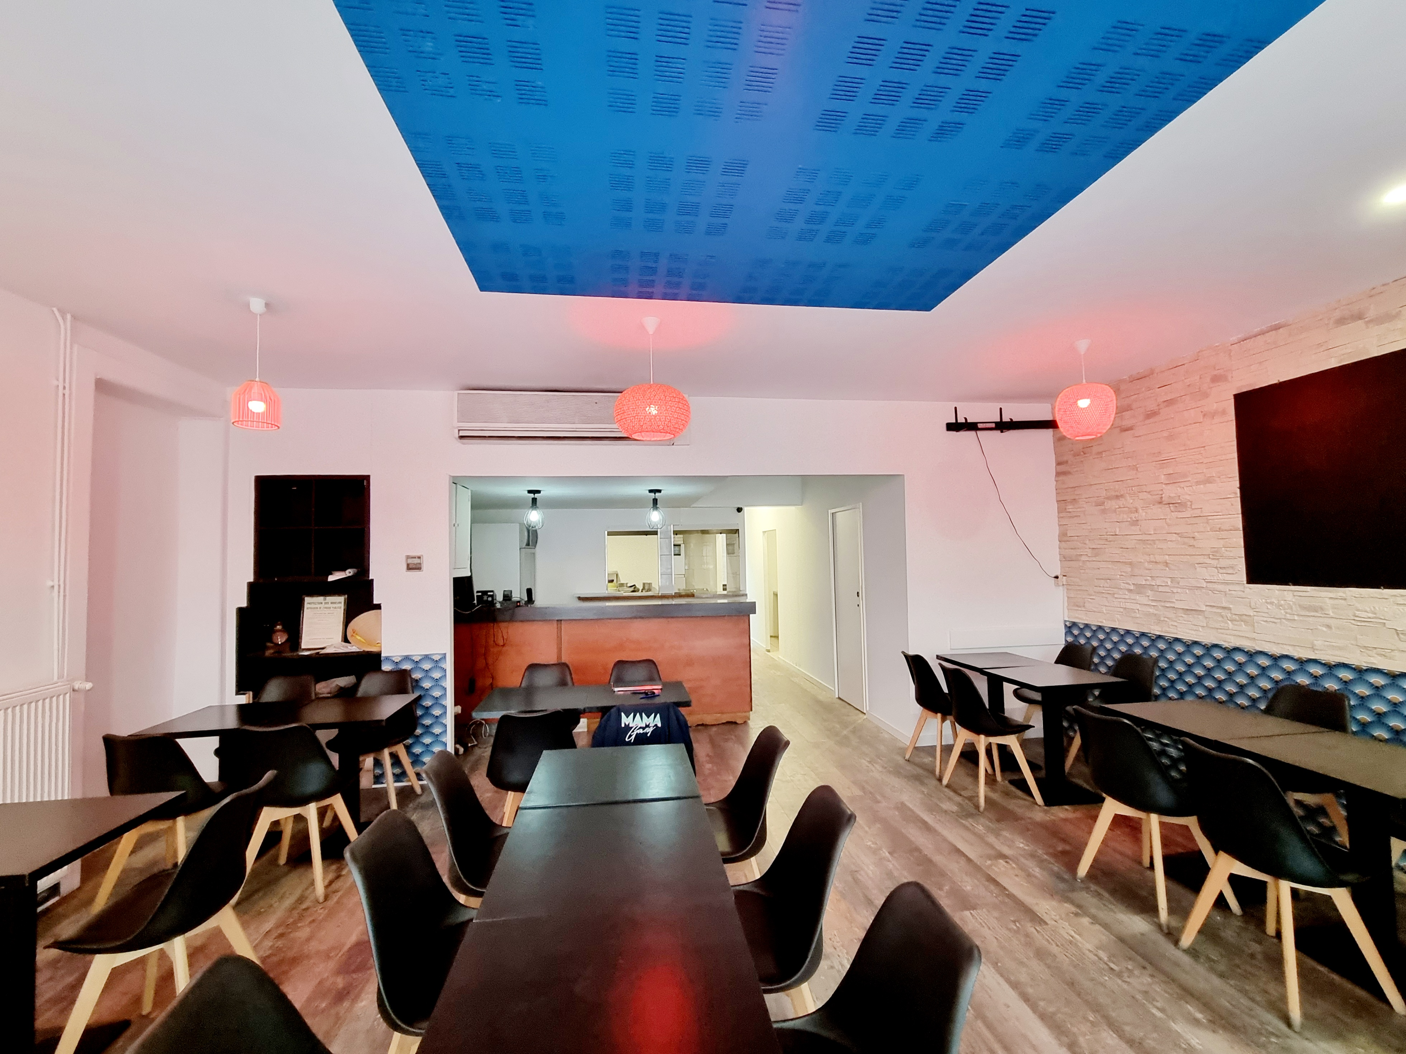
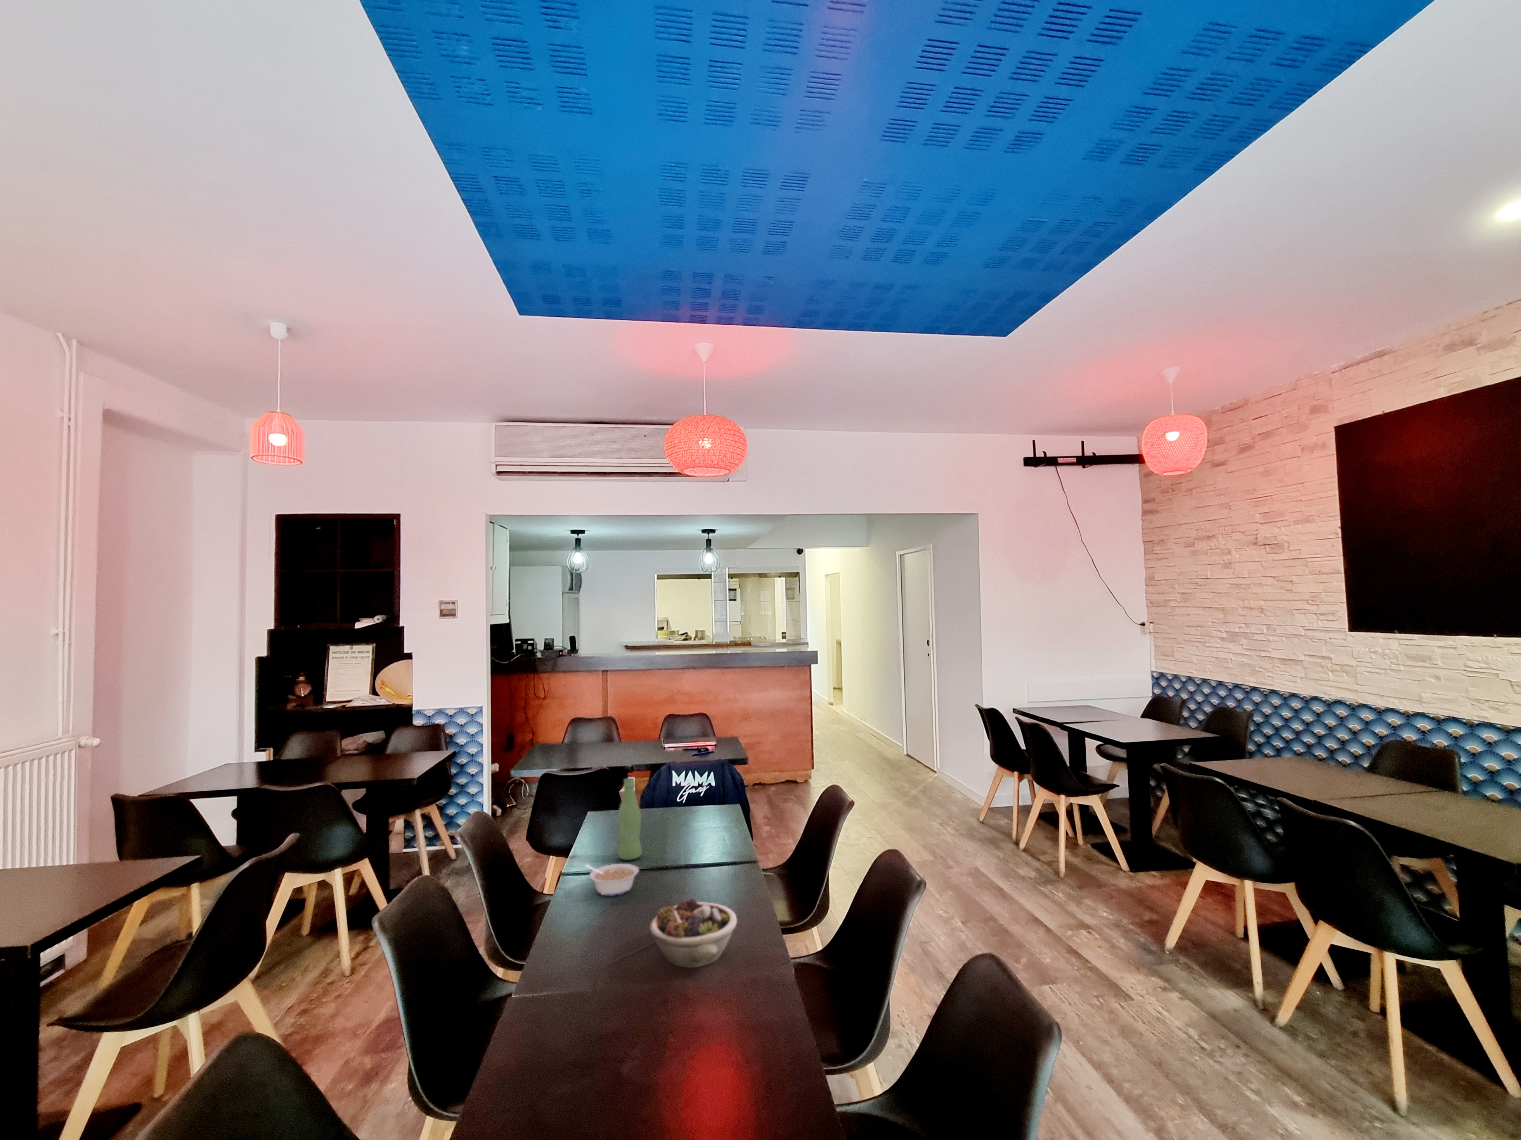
+ succulent planter (695, 929)
+ bottle (629, 818)
+ legume (612, 879)
